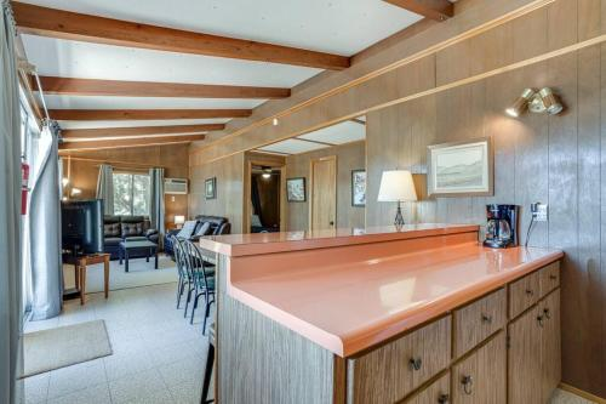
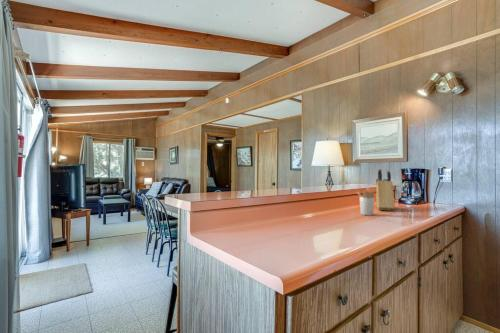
+ knife block (384, 188)
+ utensil holder (367, 201)
